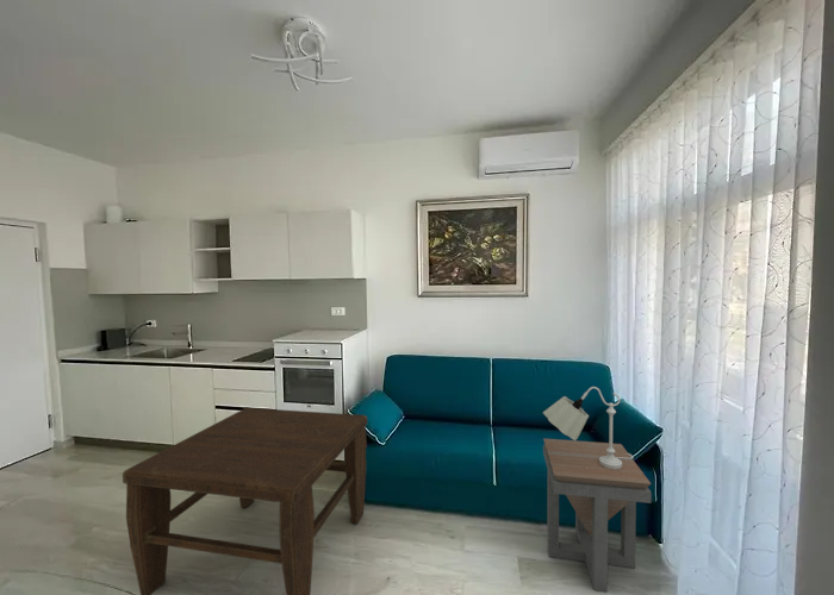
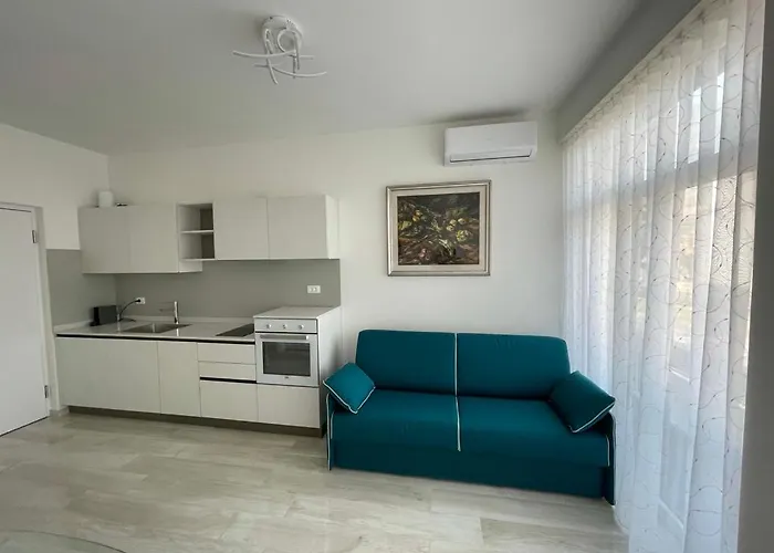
- side table (590, 508)
- coffee table (266, 494)
- table lamp (585, 421)
